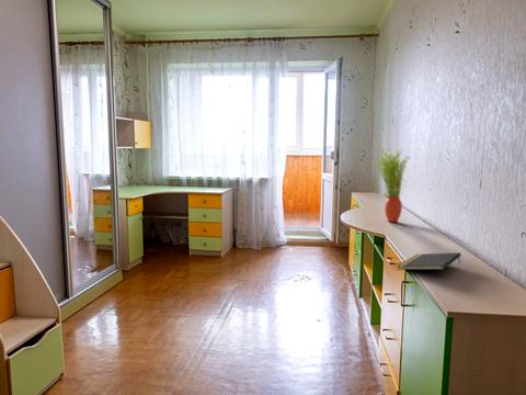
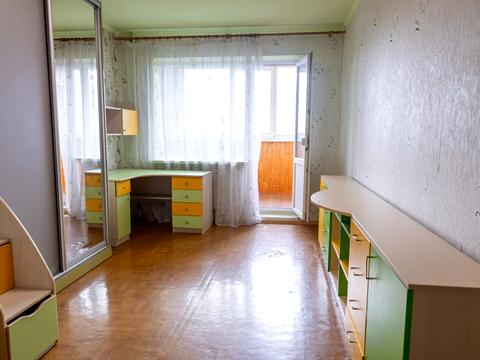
- potted plant (390, 184)
- notepad (428, 260)
